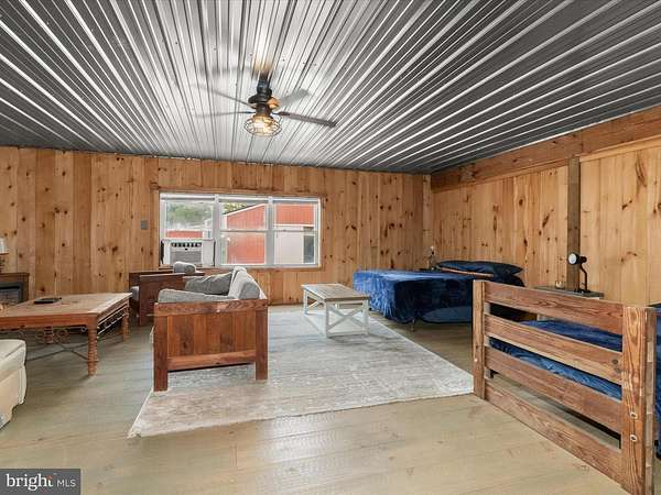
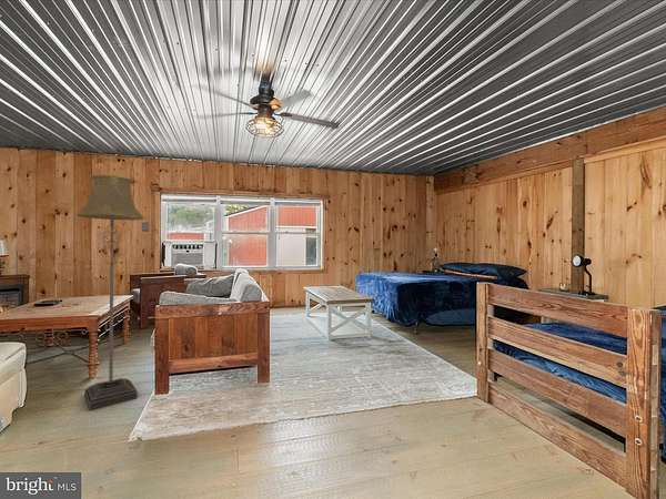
+ floor lamp (111, 287)
